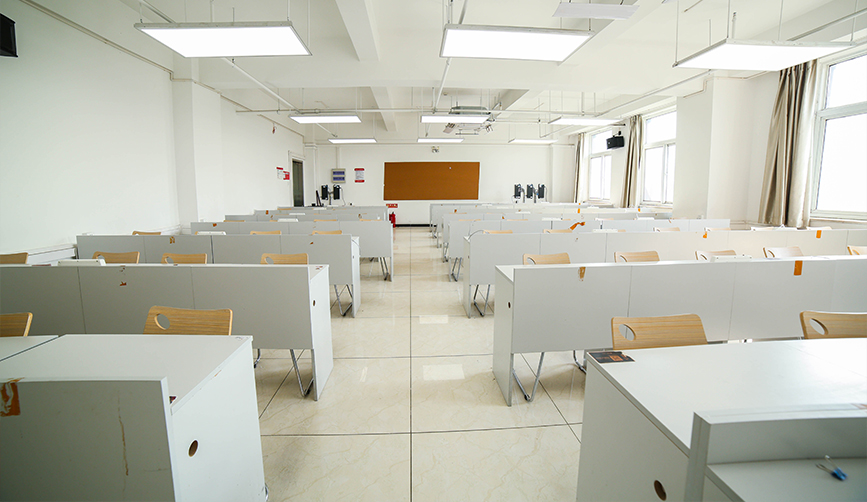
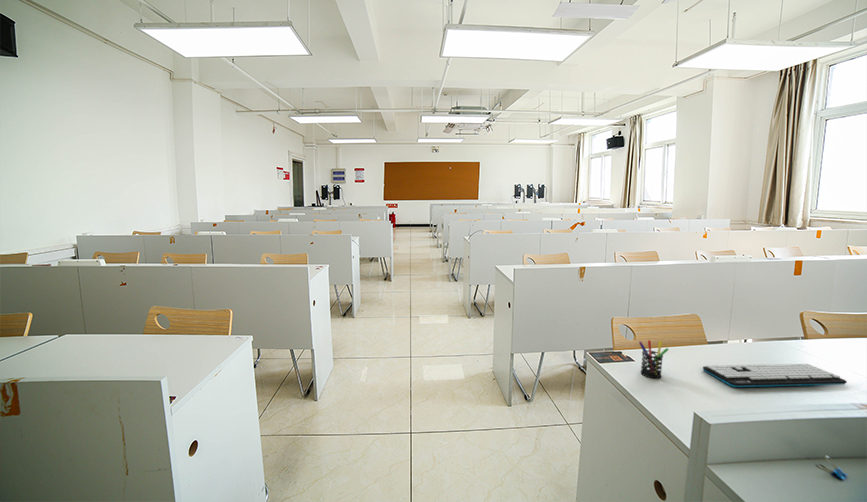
+ pen holder (654, 357)
+ keyboard (772, 374)
